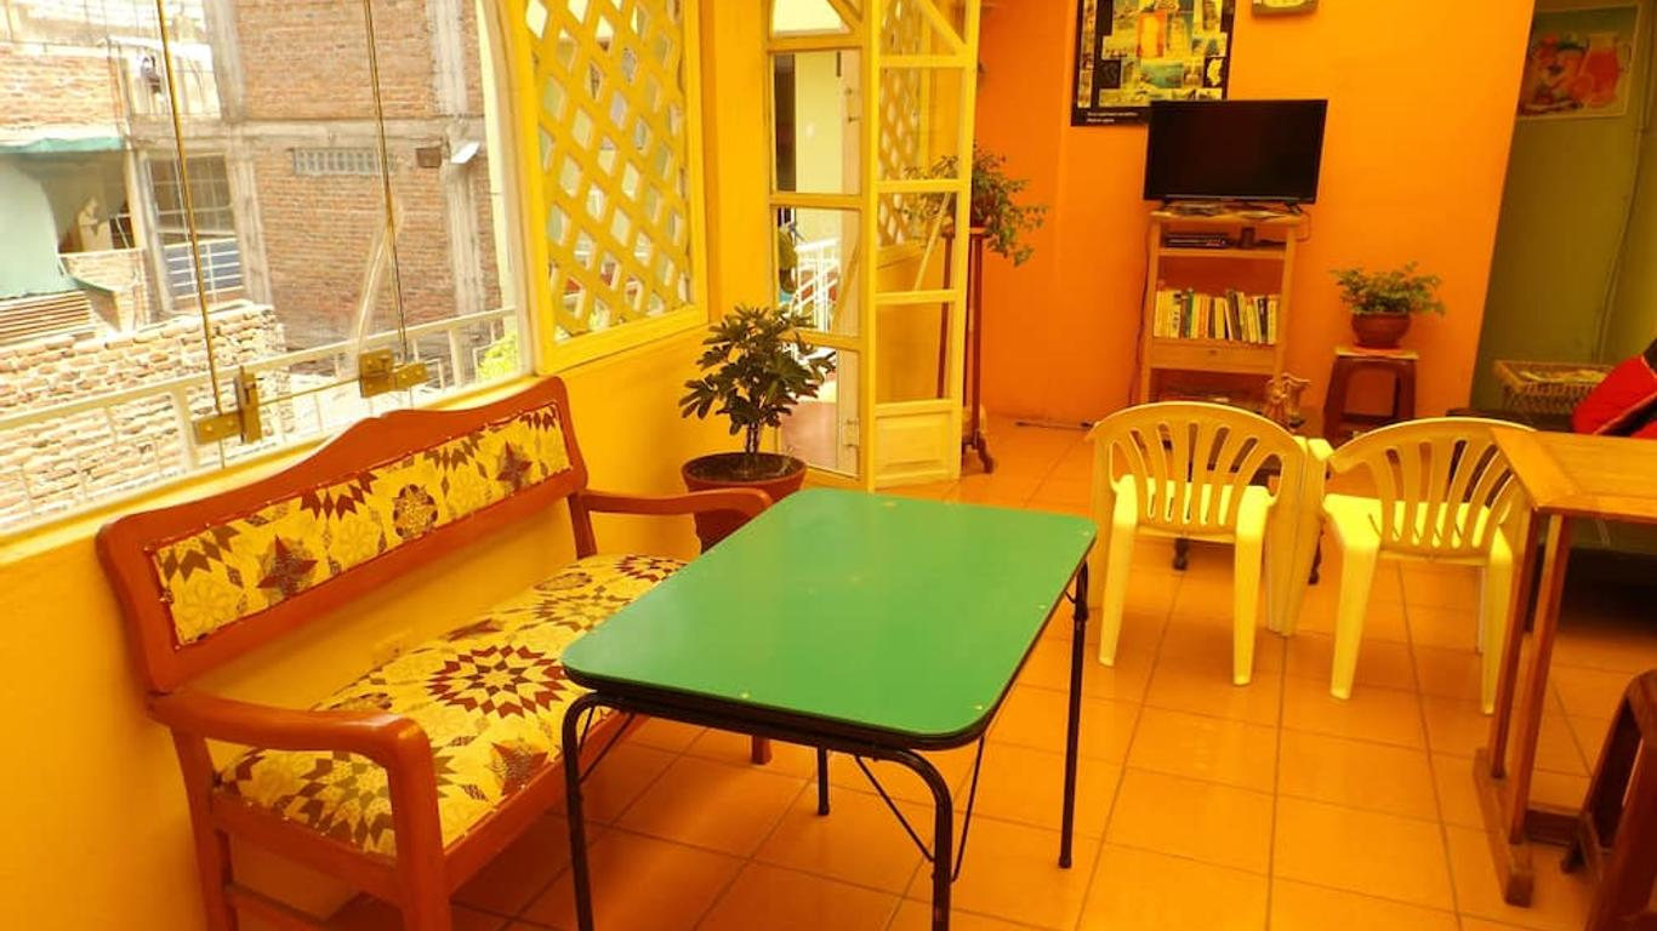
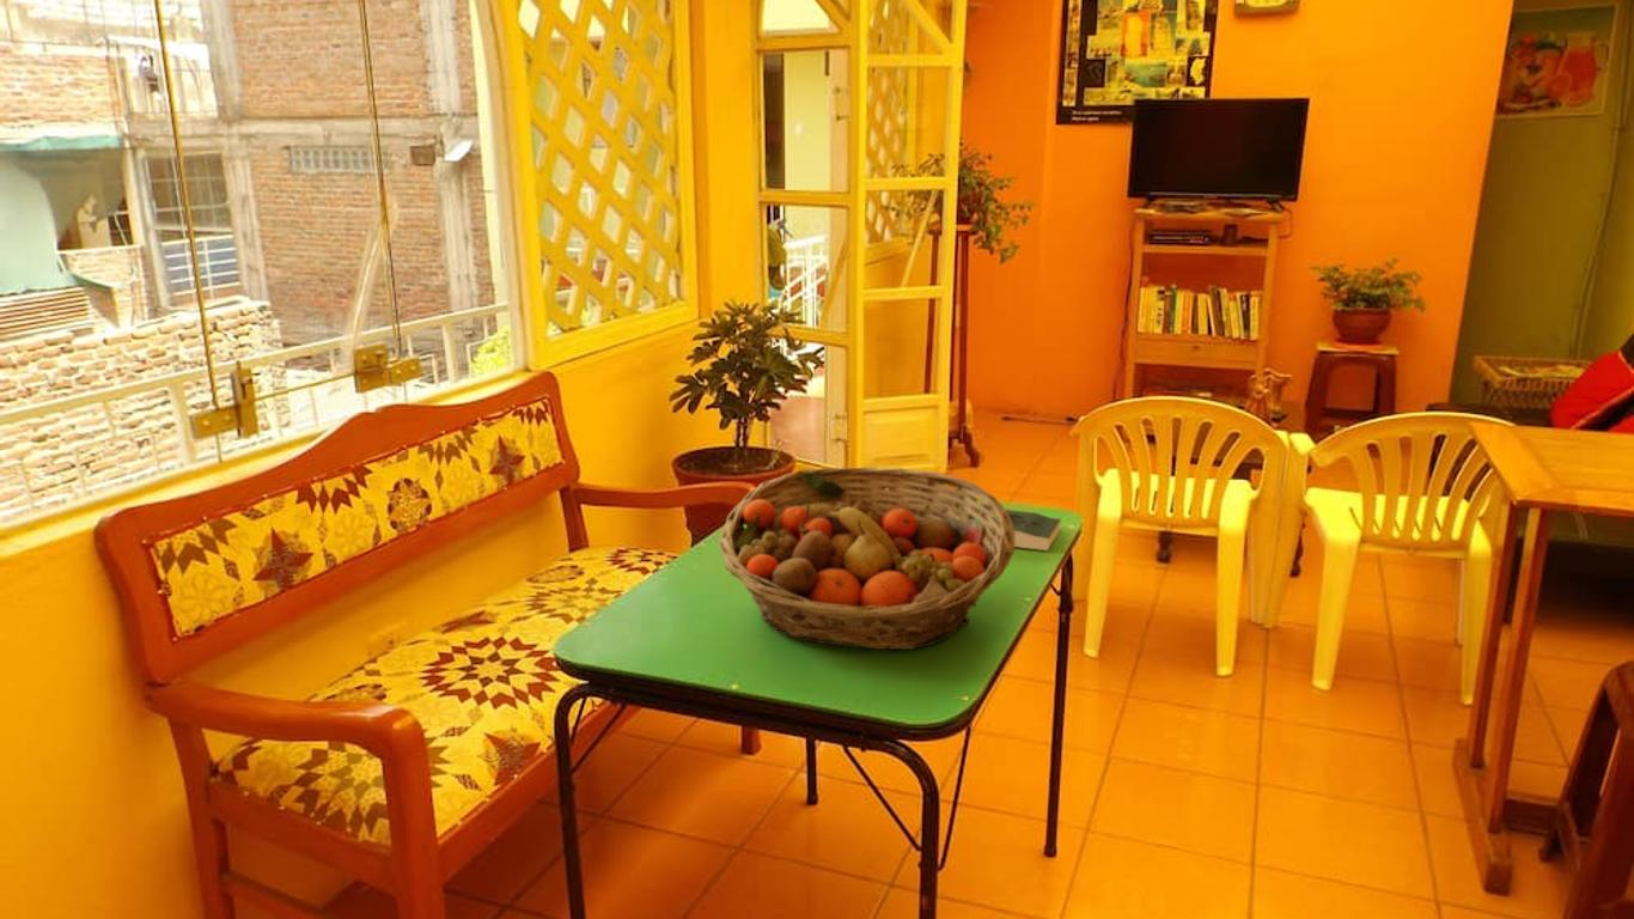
+ book (1010, 518)
+ fruit basket (864, 553)
